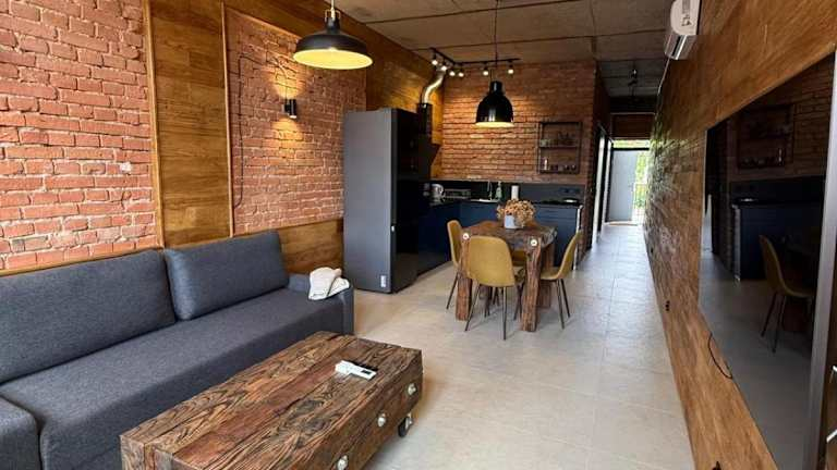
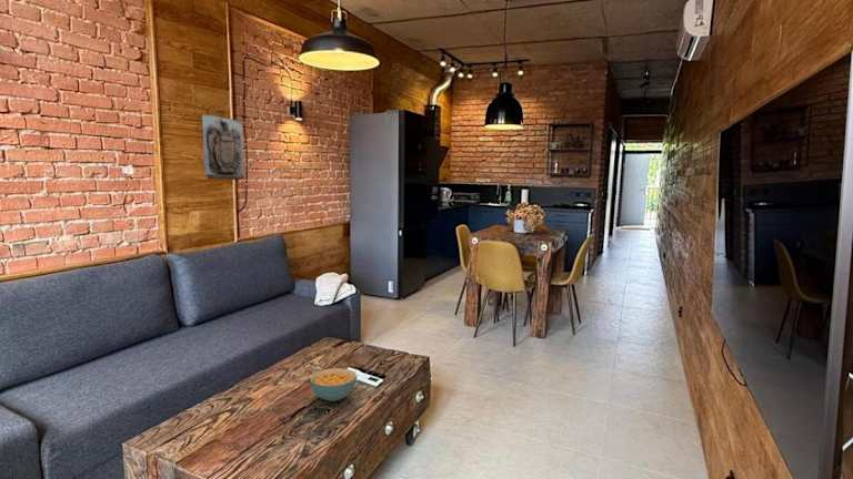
+ wall sculpture (225, 149)
+ cereal bowl (333, 387)
